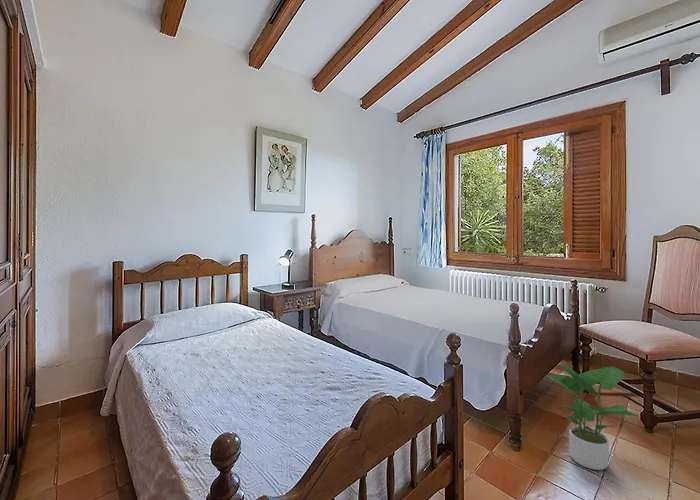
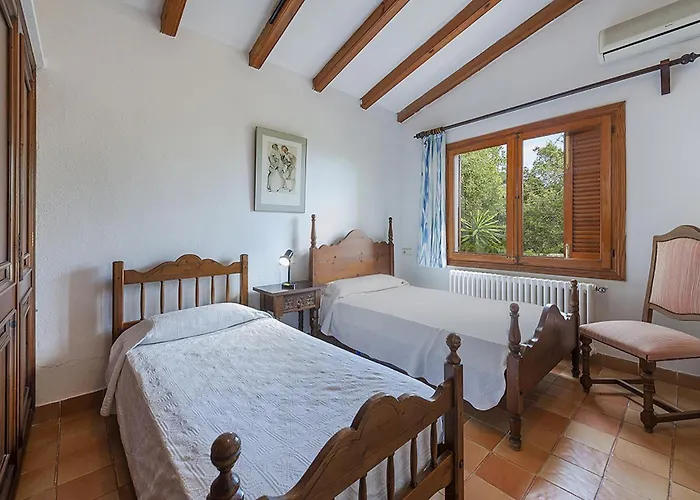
- potted plant (597, 416)
